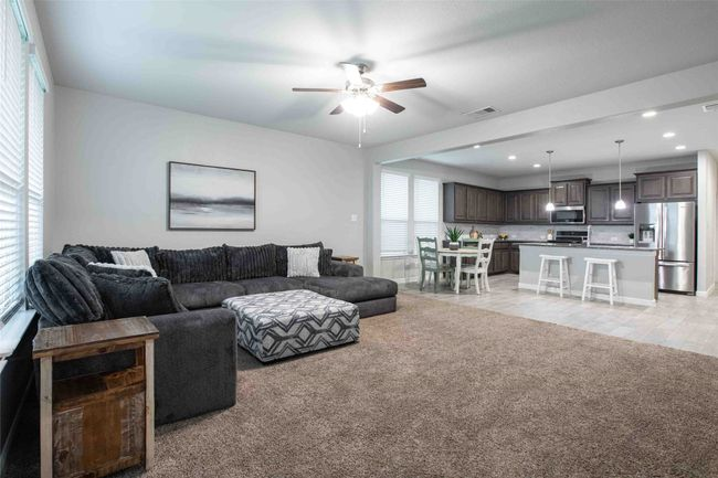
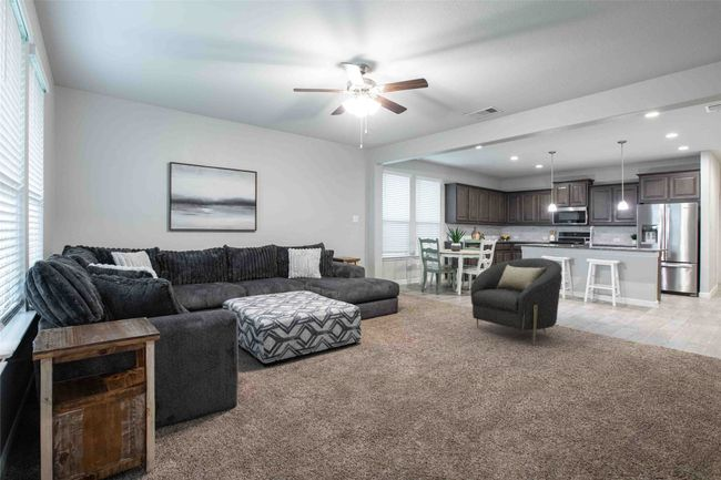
+ armchair (517, 295)
